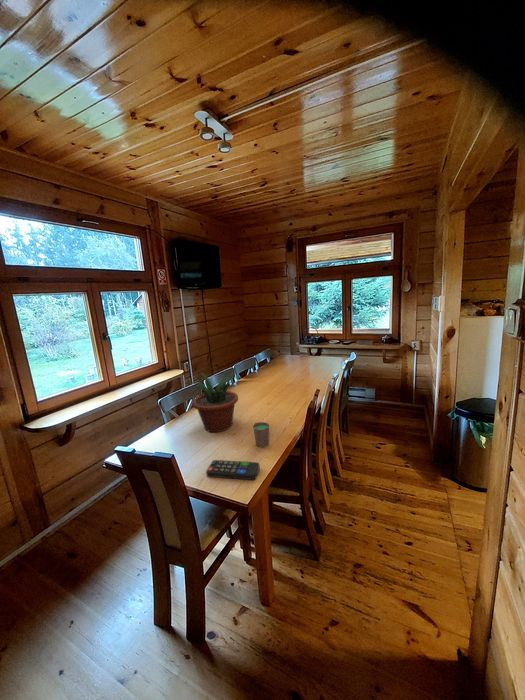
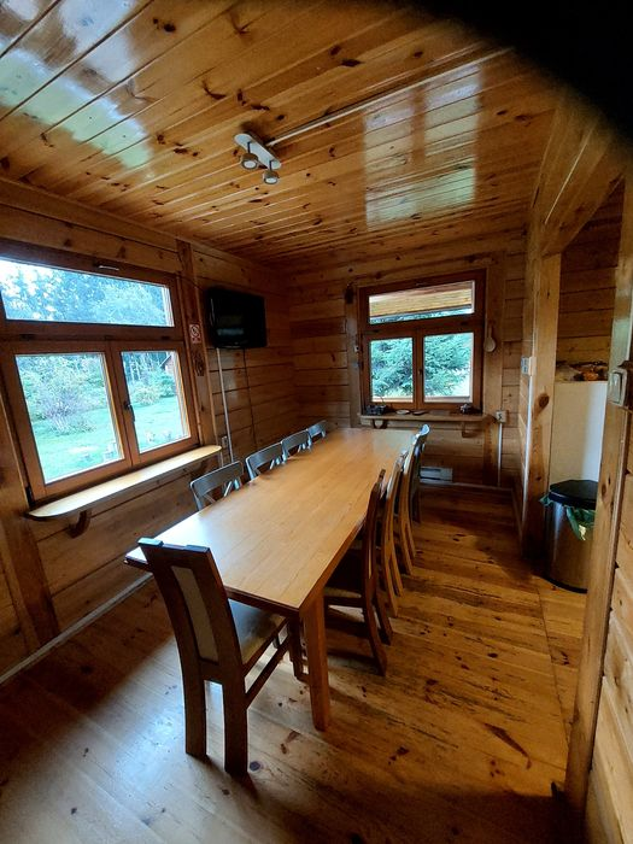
- remote control (233, 469)
- potted plant (217, 400)
- cup (261, 434)
